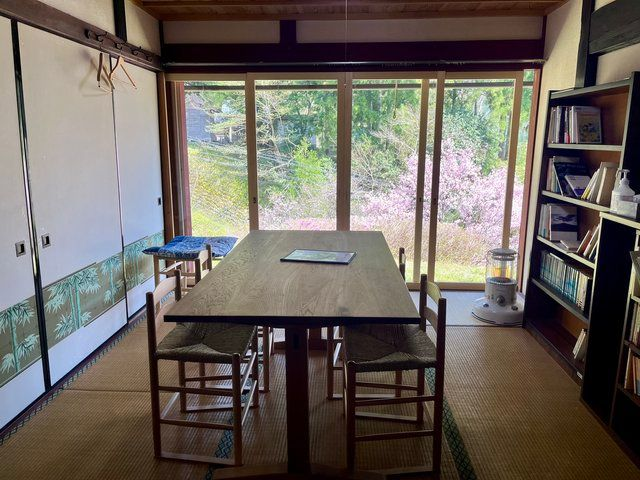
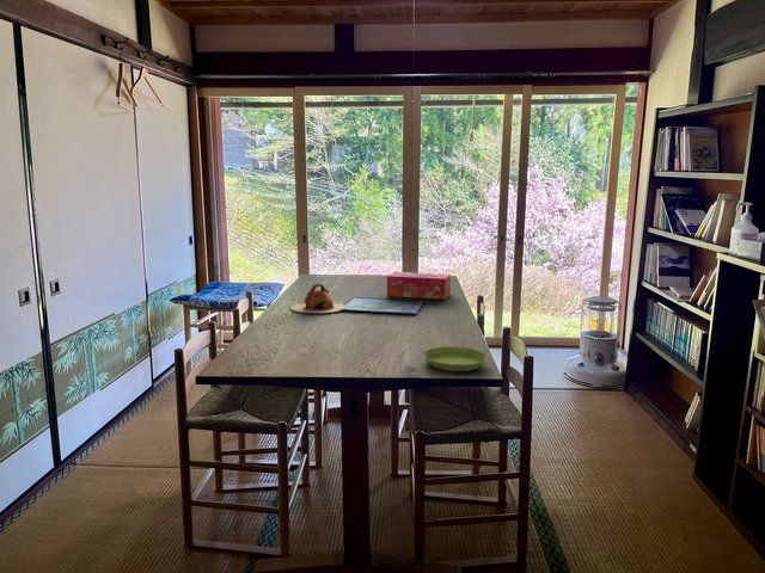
+ teapot (318, 295)
+ tissue box (418, 284)
+ saucer (454, 359)
